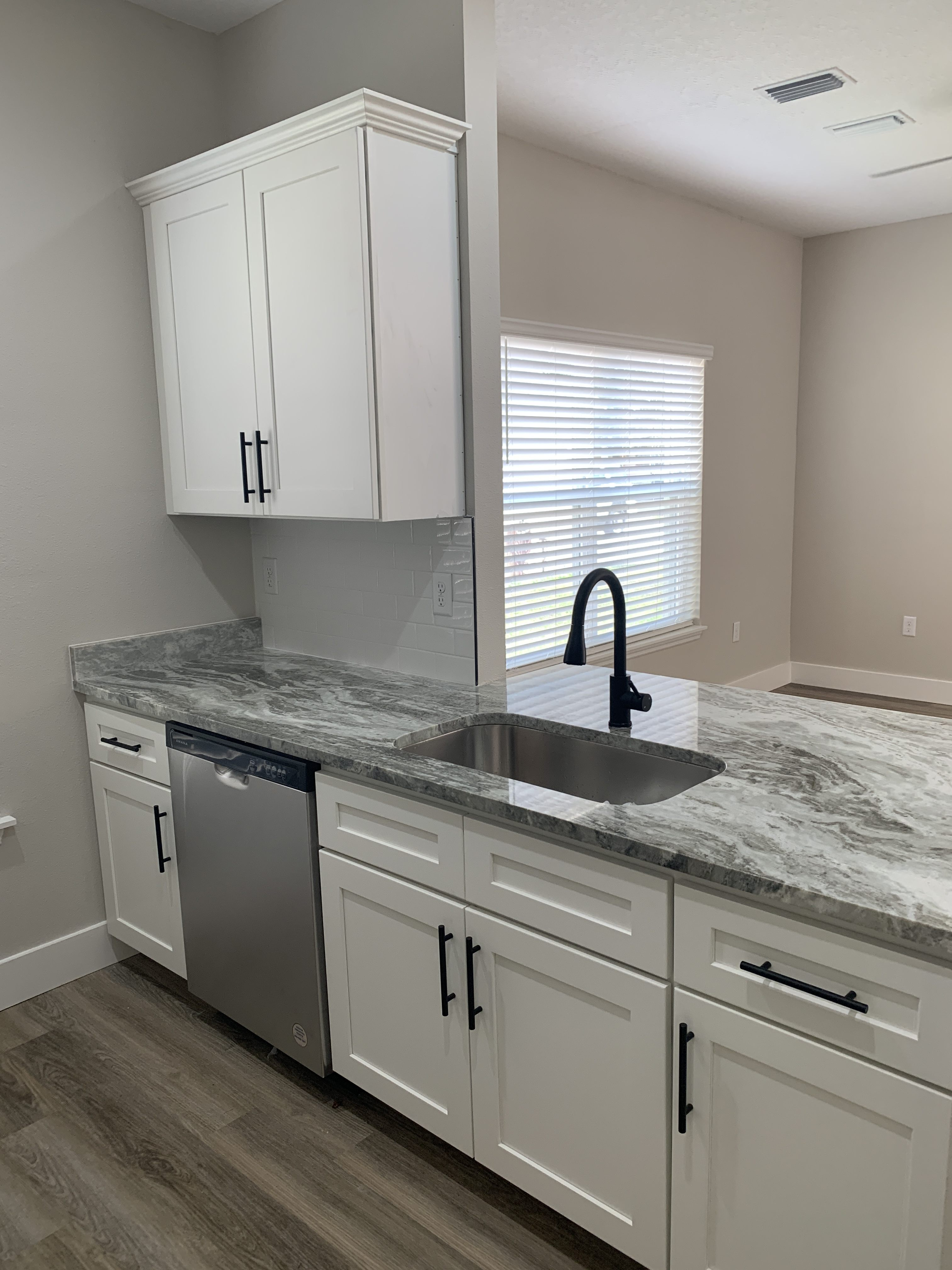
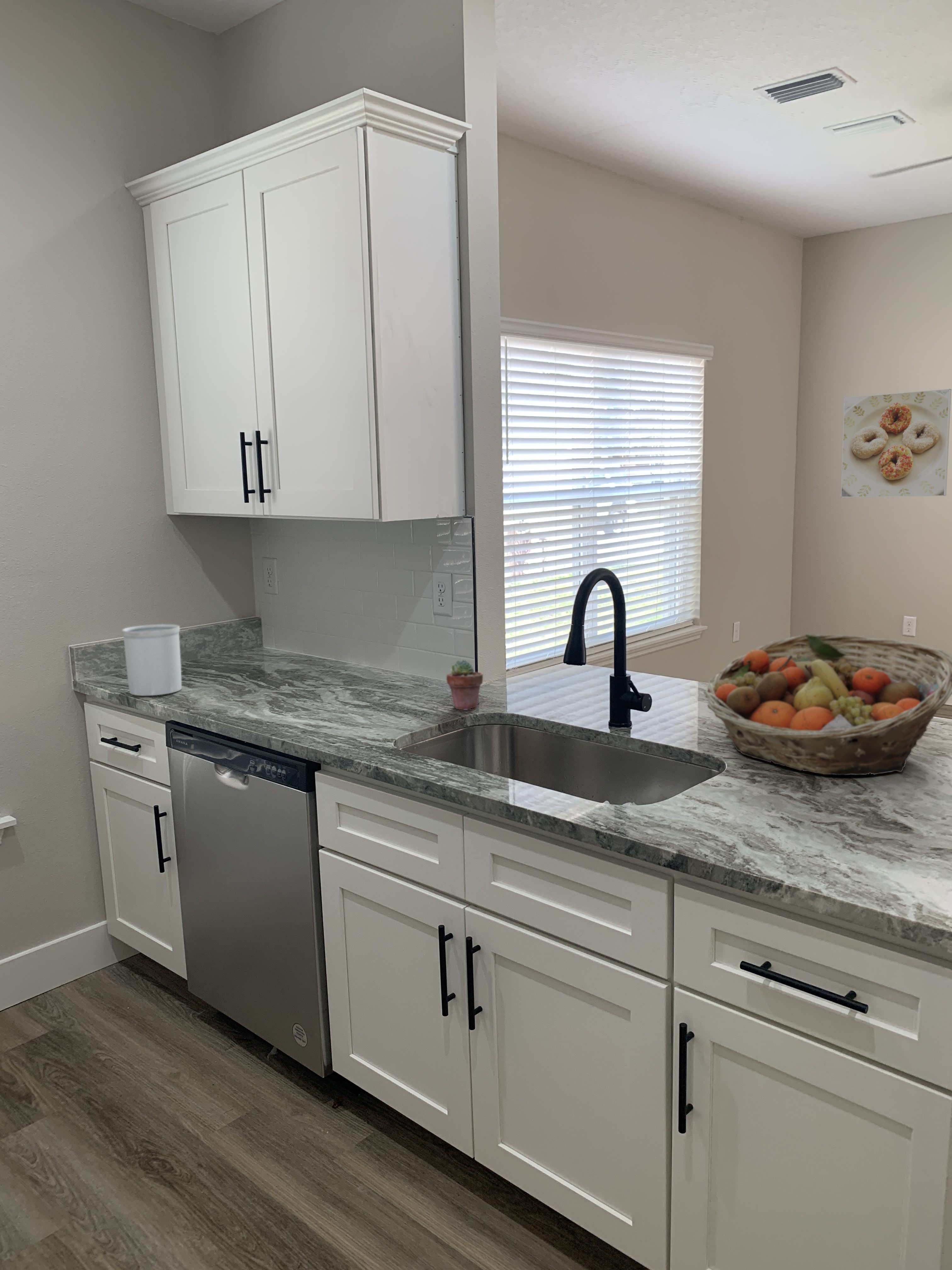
+ fruit basket (824, 700)
+ utensil holder (153, 659)
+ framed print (894, 445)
+ potted succulent (465, 684)
